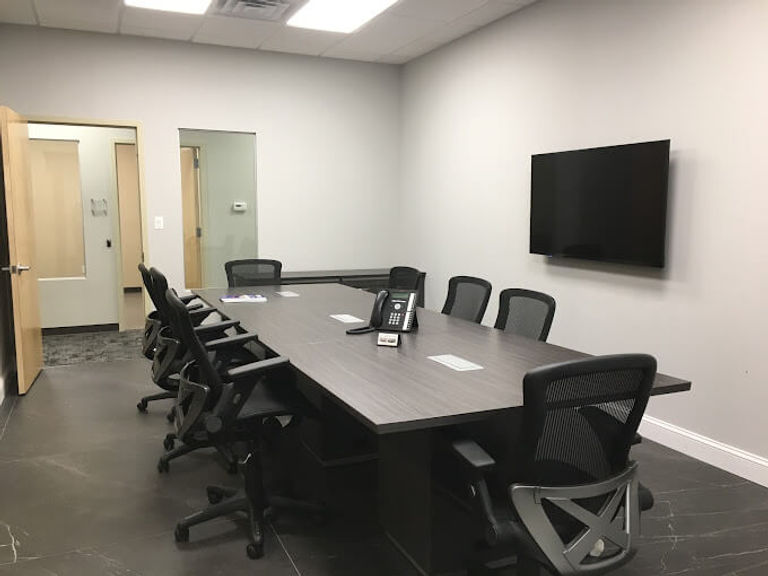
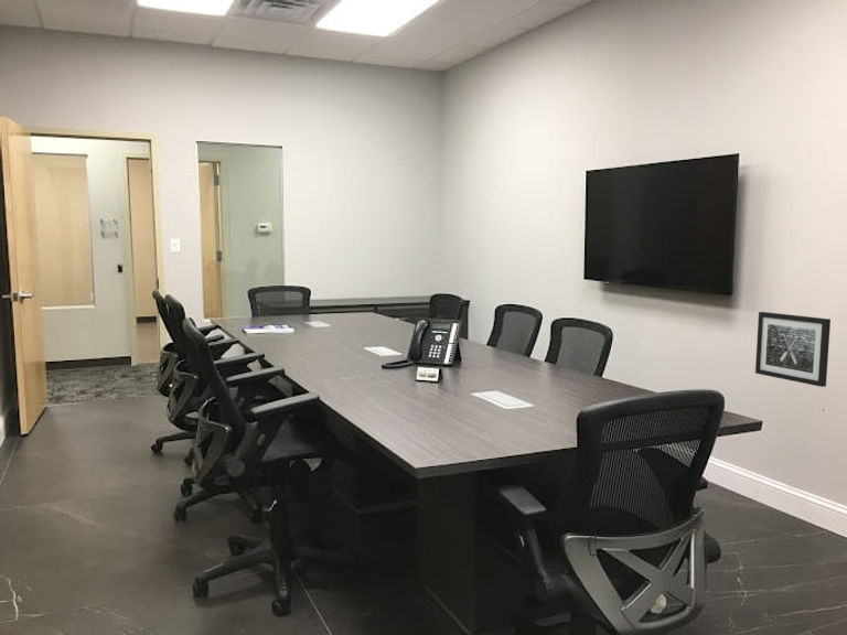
+ wall art (791, 347)
